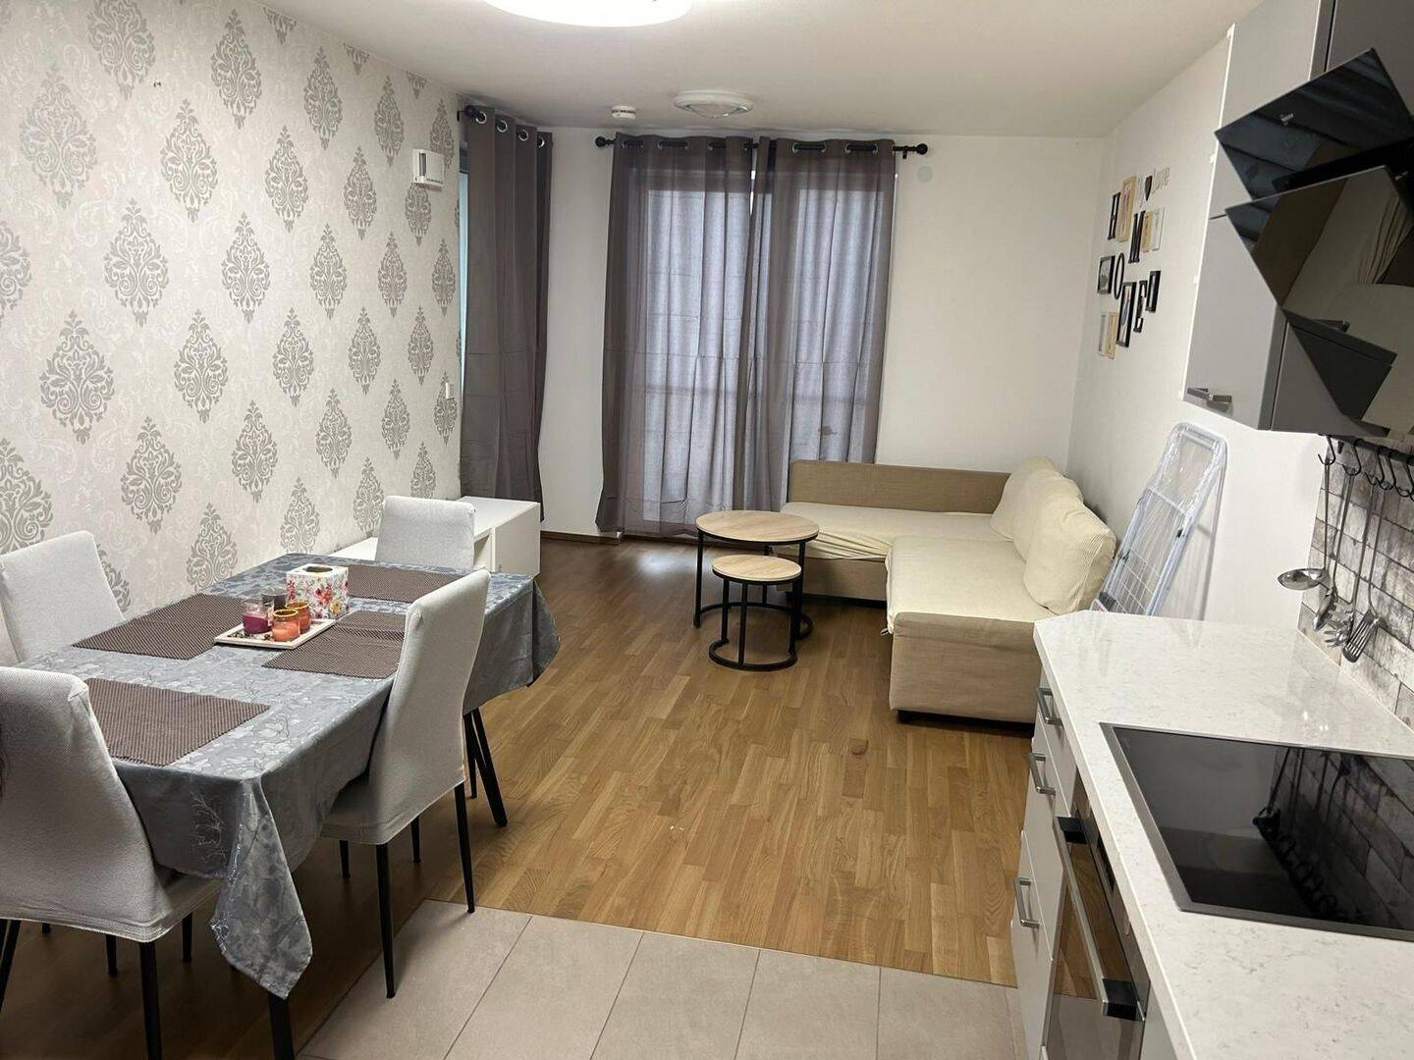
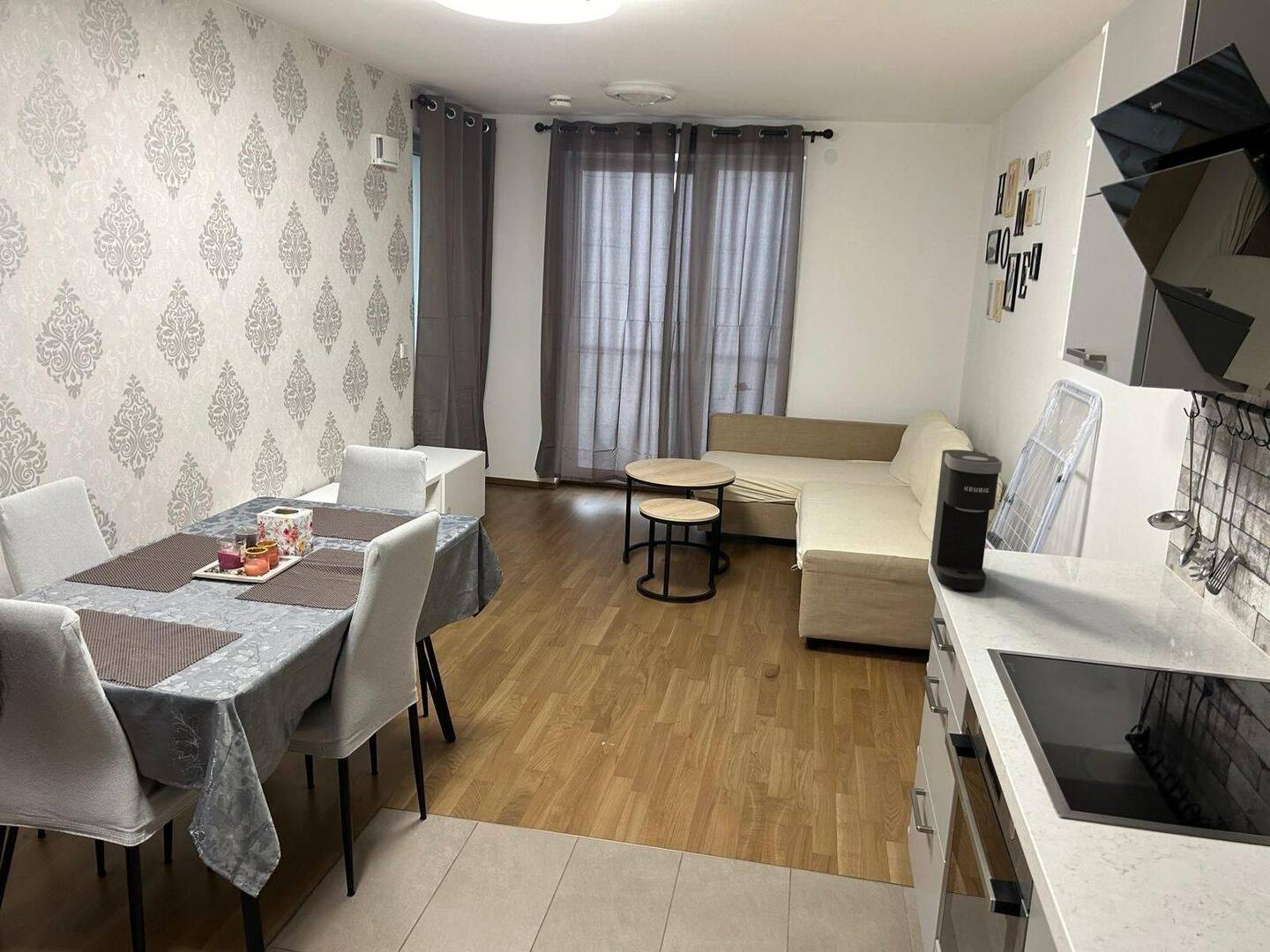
+ coffee maker (963, 515)
